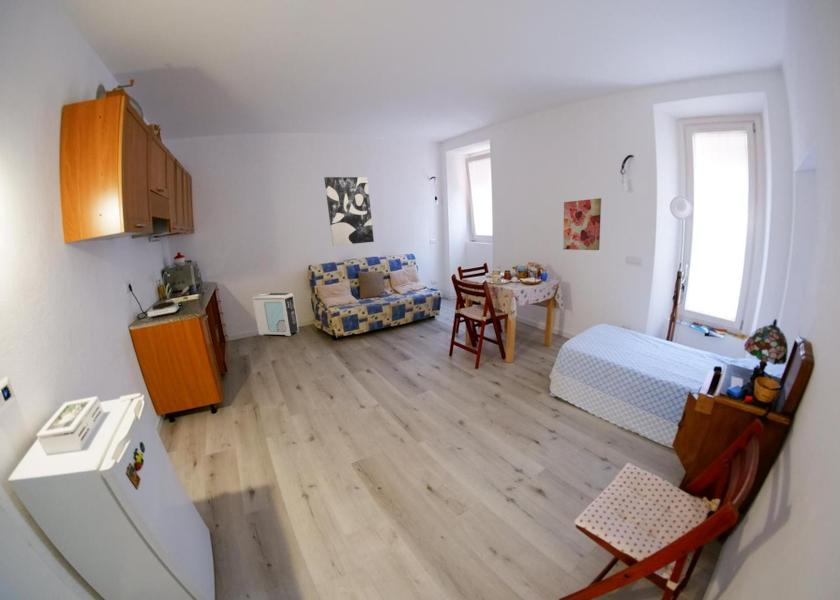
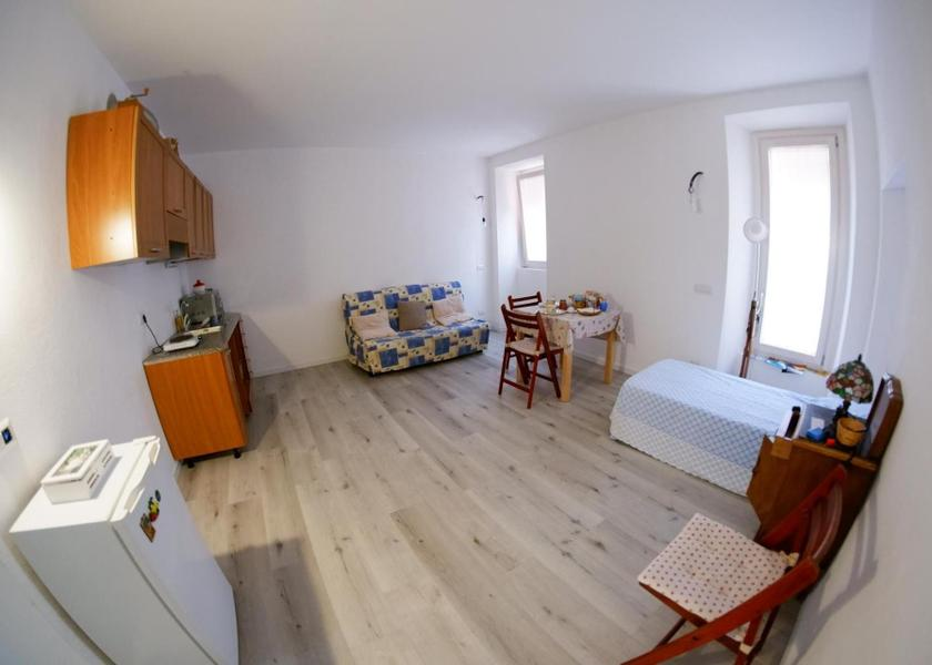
- wall art (350, 211)
- wall art (581, 225)
- air purifier (275, 313)
